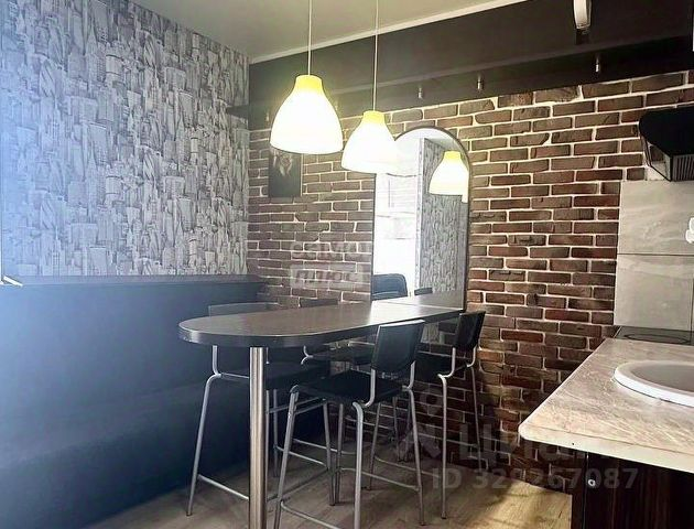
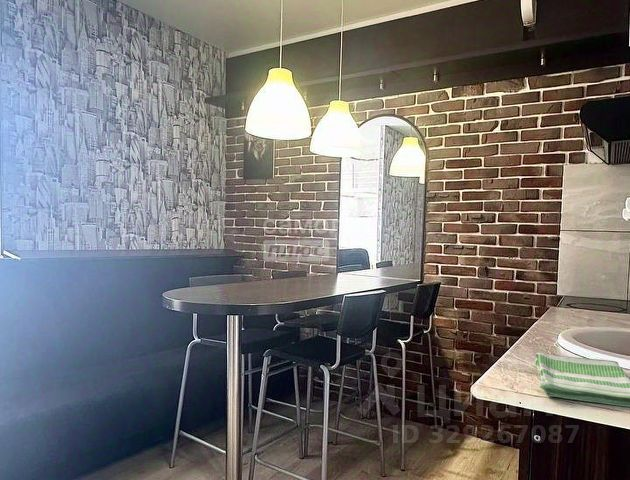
+ dish towel (583, 376)
